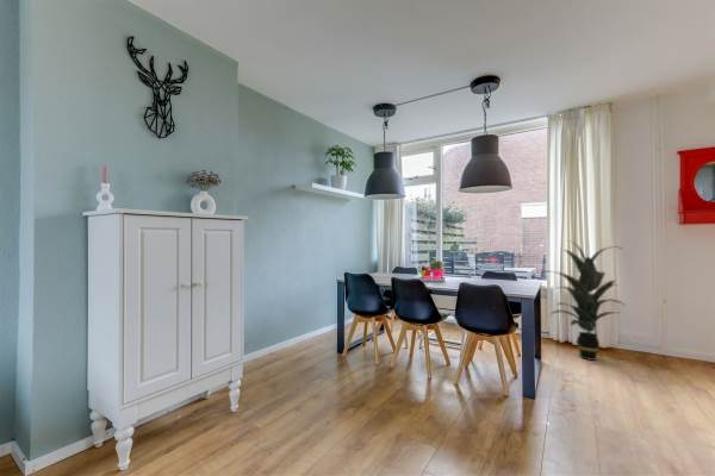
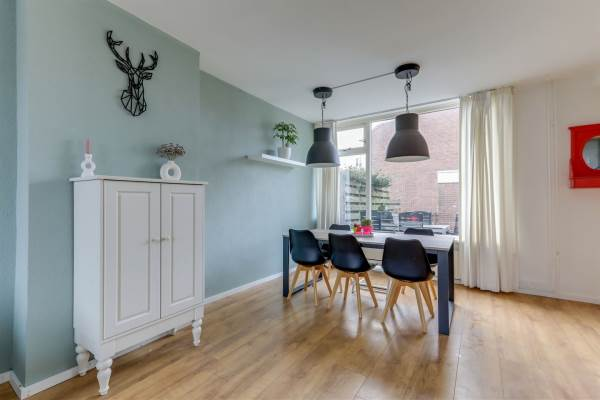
- indoor plant (582, 298)
